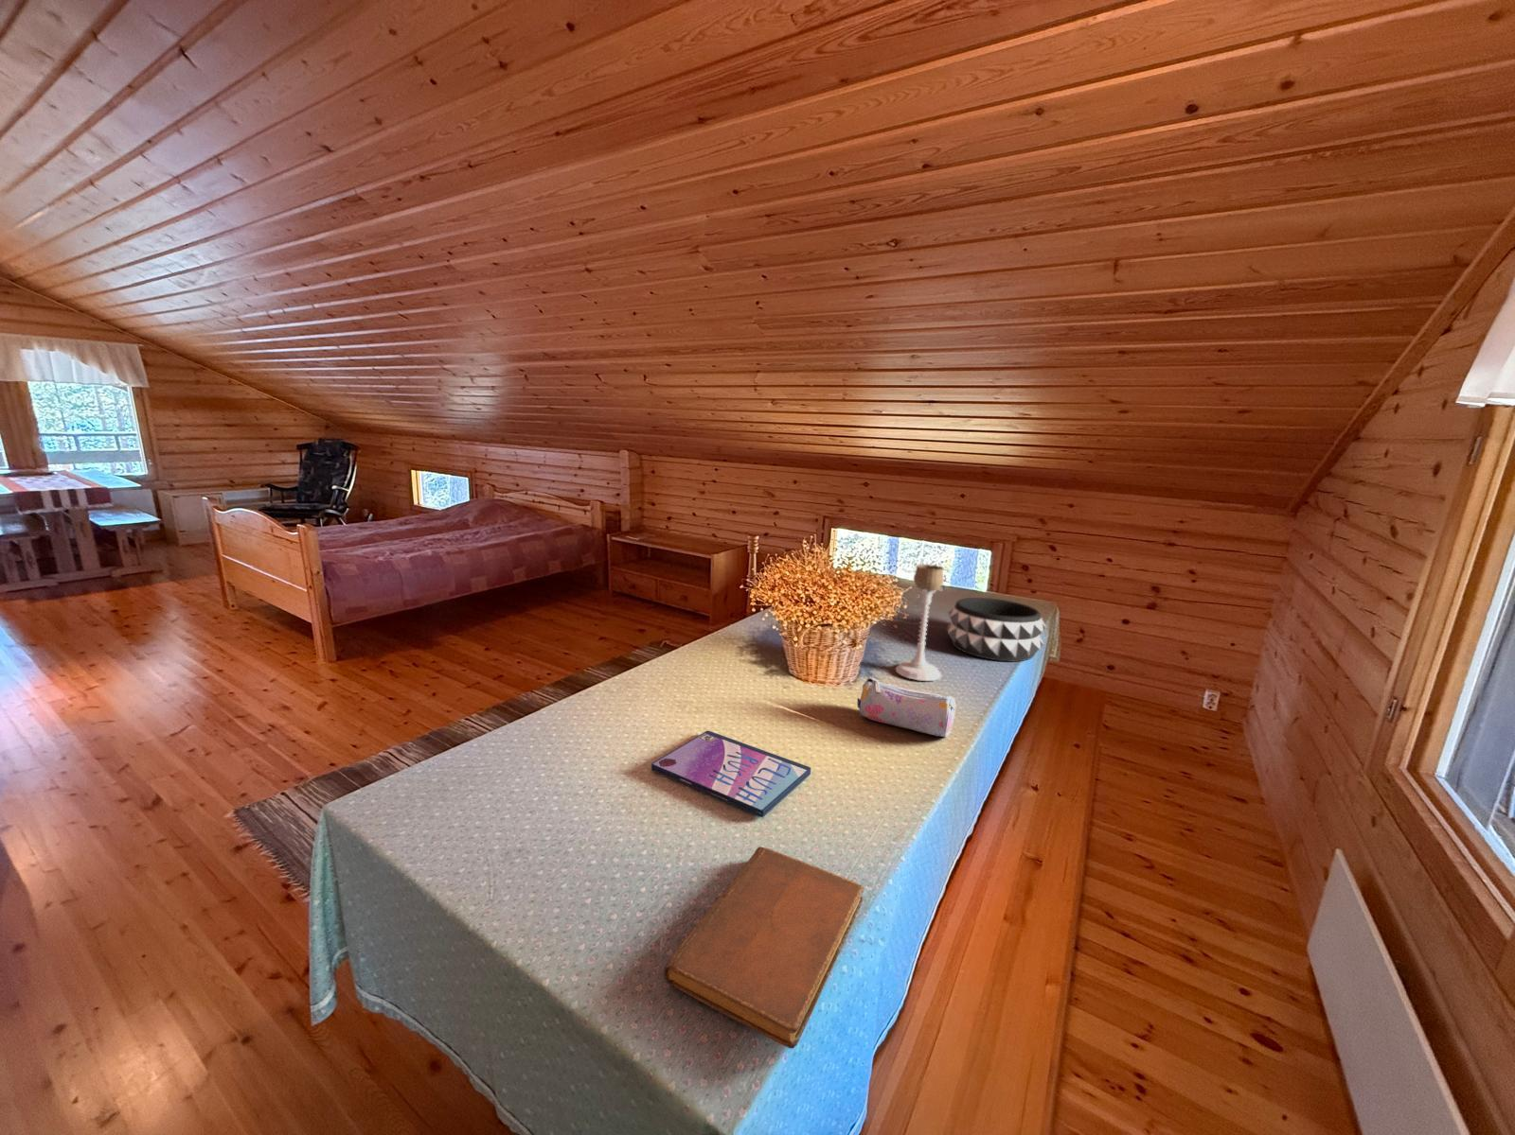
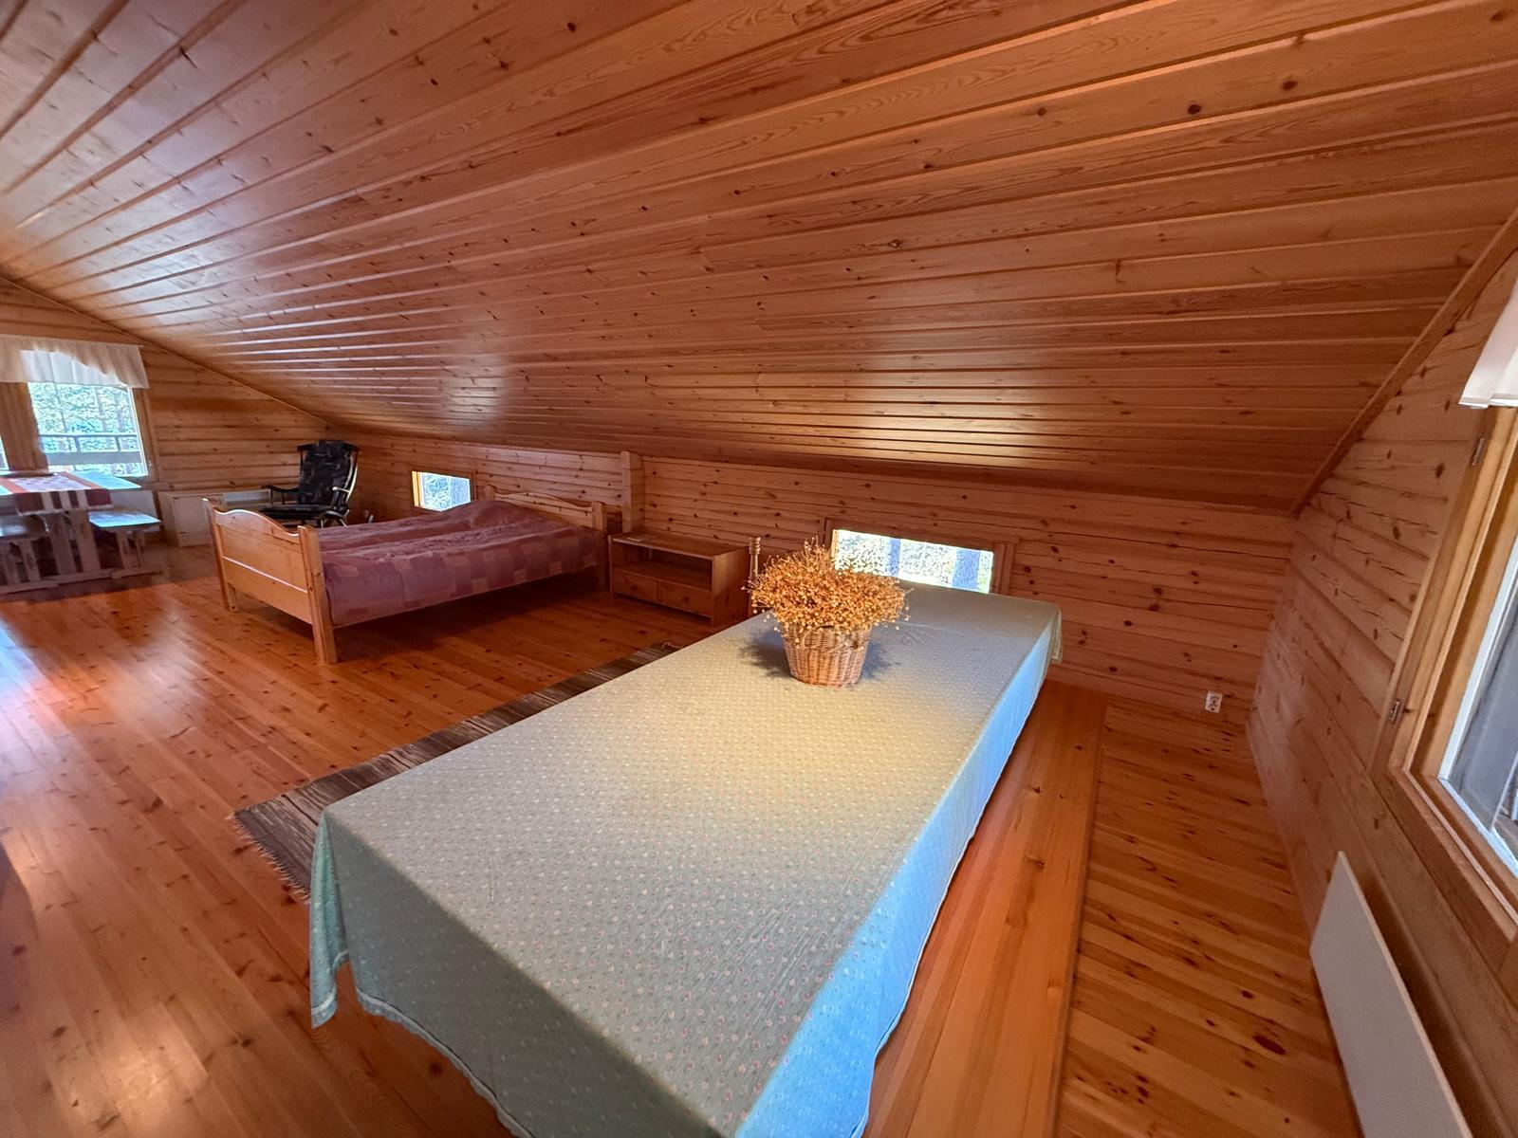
- video game case (731, 768)
- decorative bowl (994, 627)
- candle holder (923, 620)
- notebook (773, 928)
- pencil case (907, 706)
